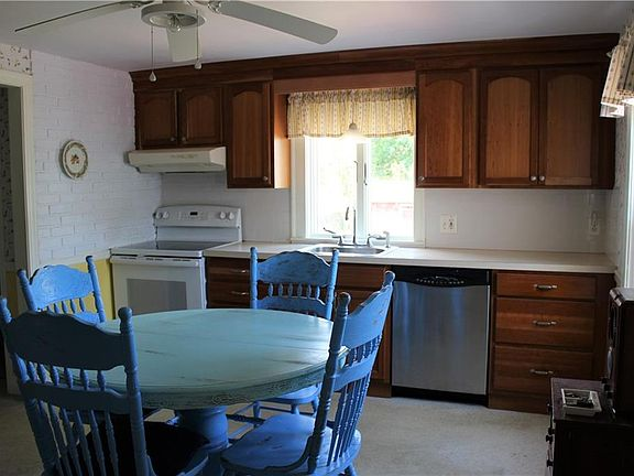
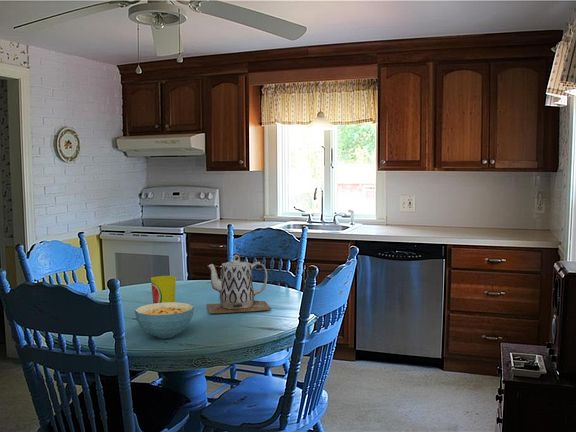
+ cup (164, 297)
+ teapot (238, 281)
+ cereal bowl (165, 322)
